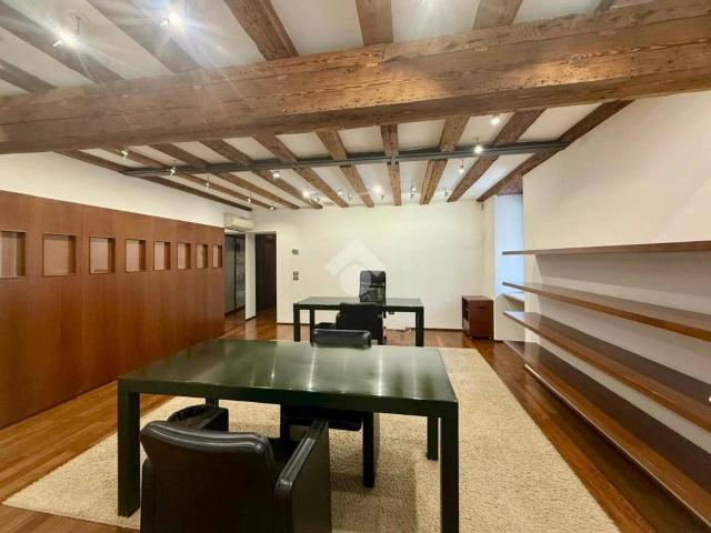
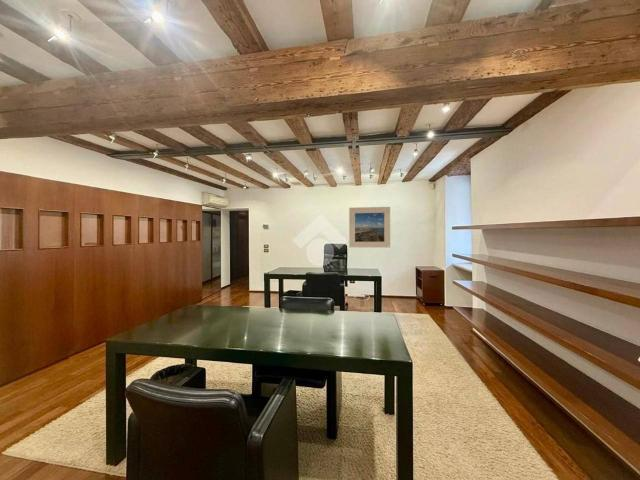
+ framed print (369, 227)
